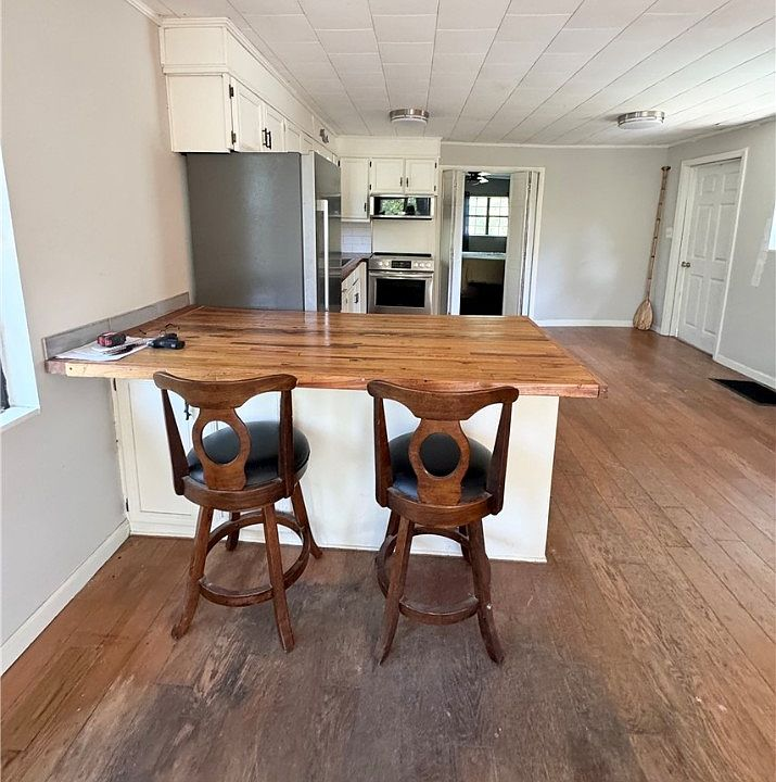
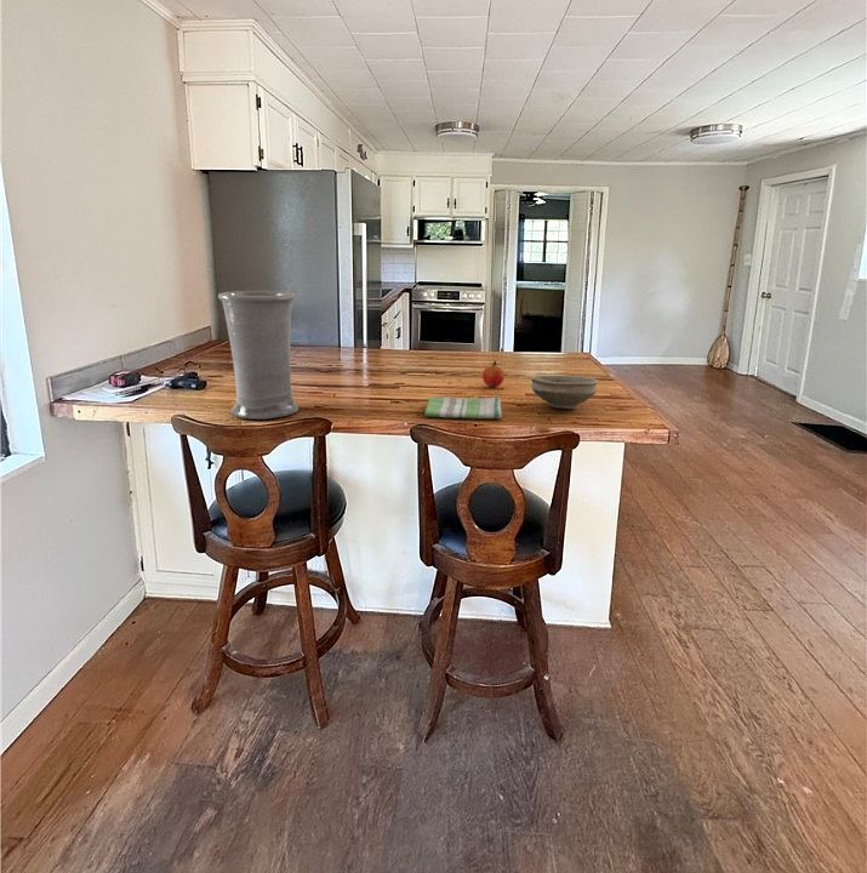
+ vase (261, 353)
+ bowl (563, 392)
+ fruit (492, 372)
+ dish towel (463, 406)
